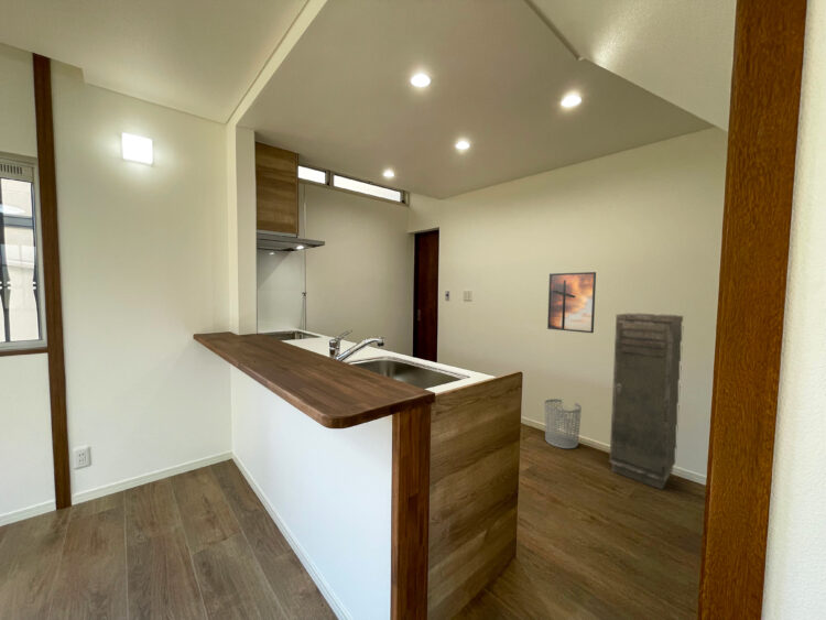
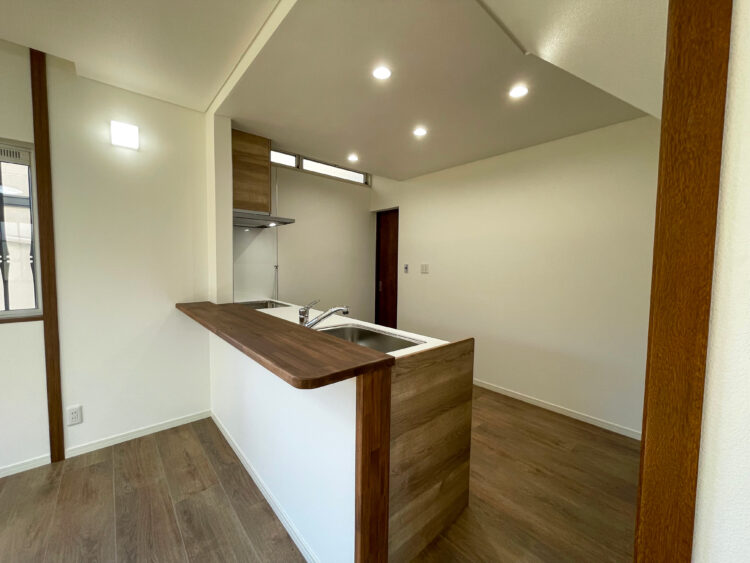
- storage cabinet (645, 394)
- waste bin (562, 423)
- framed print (570, 302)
